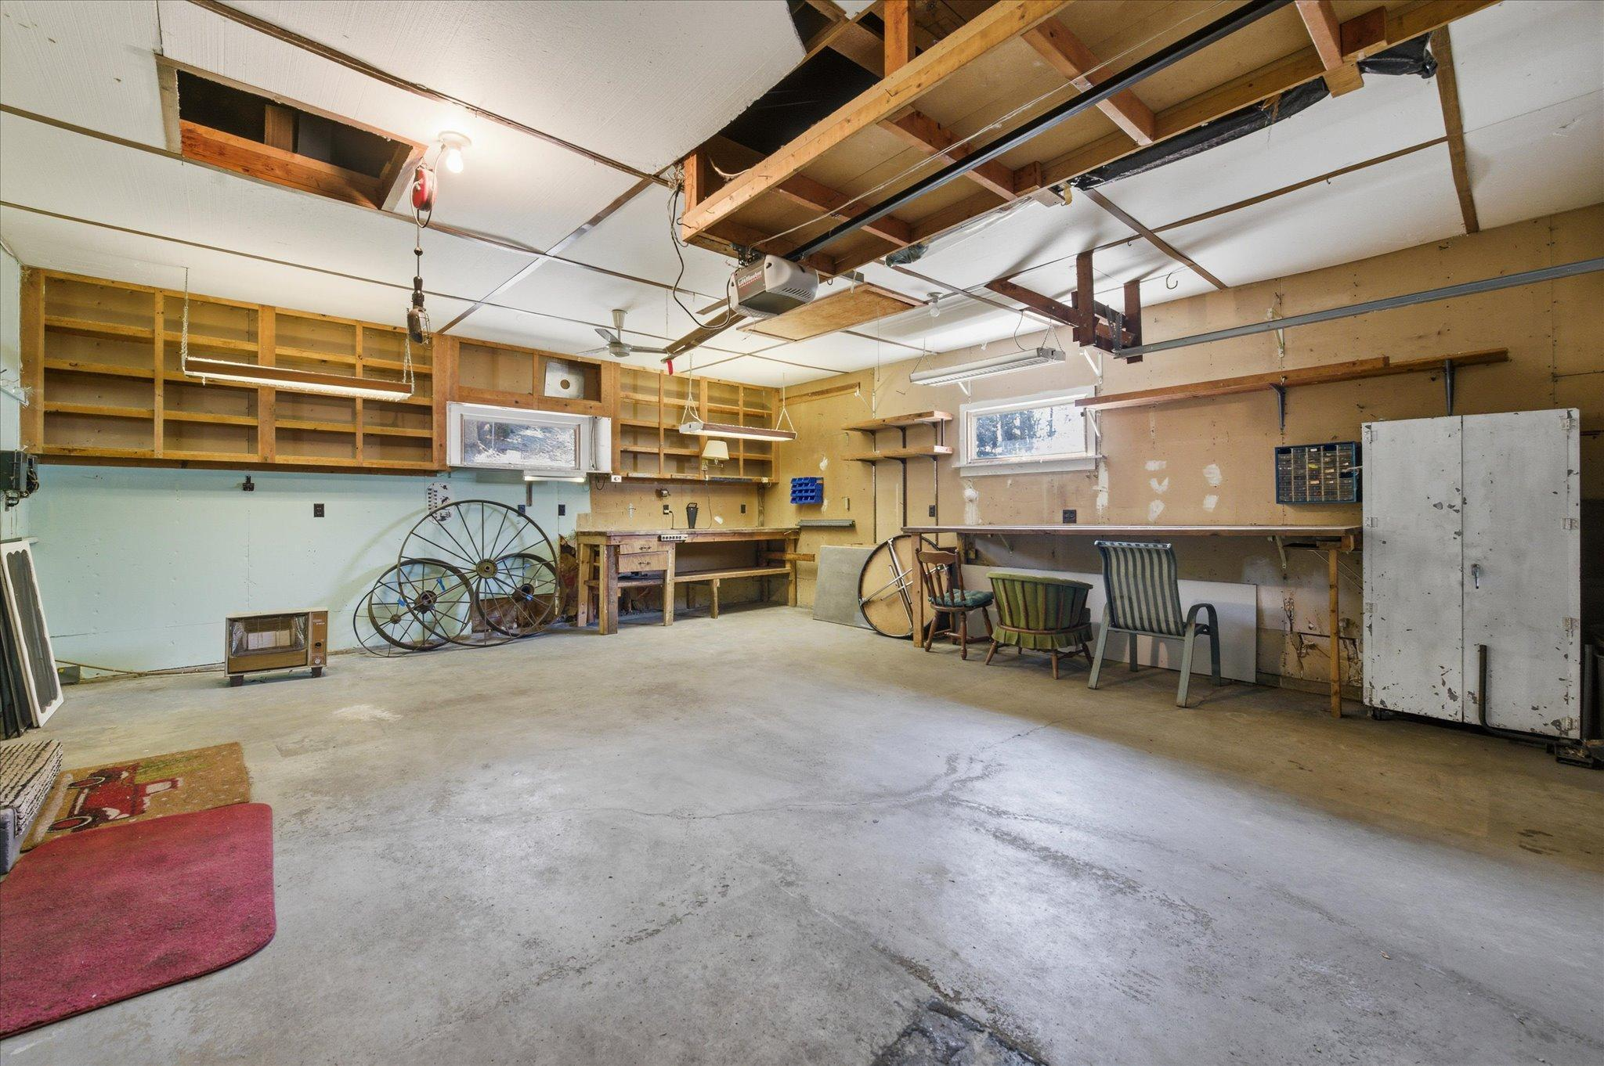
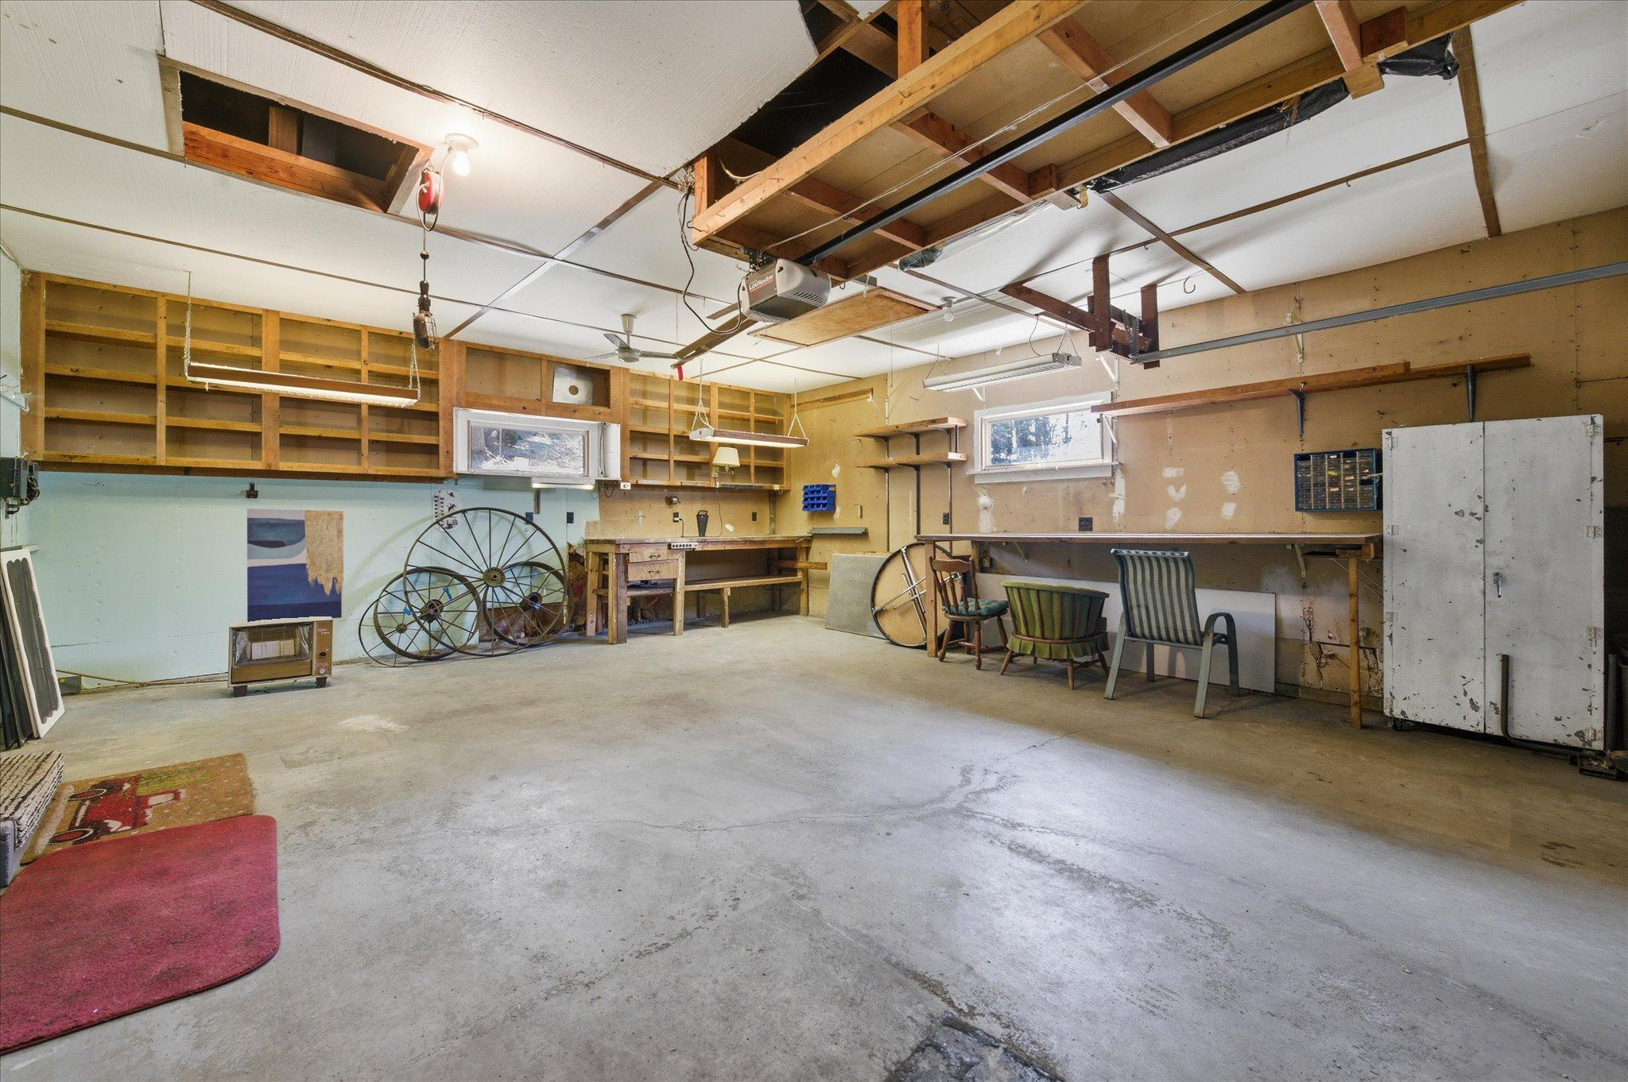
+ wall art (297, 565)
